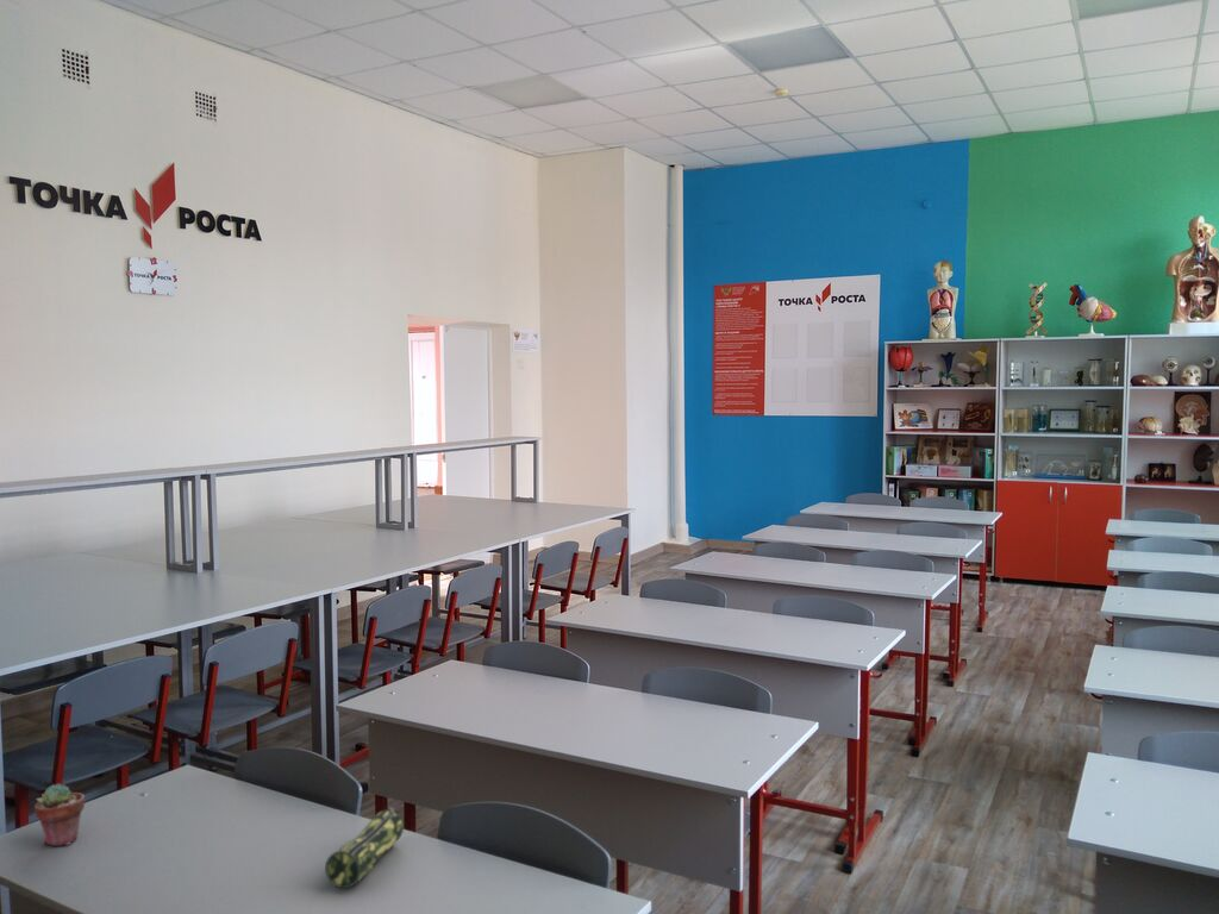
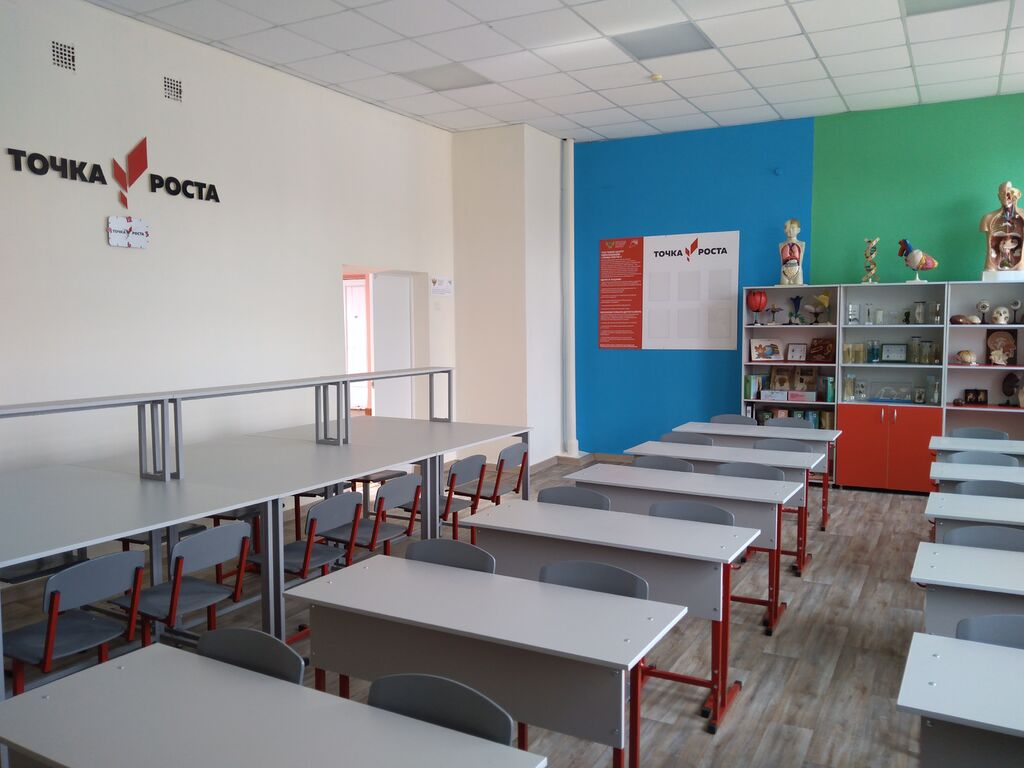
- pencil case (367, 845)
- potted succulent (60, 812)
